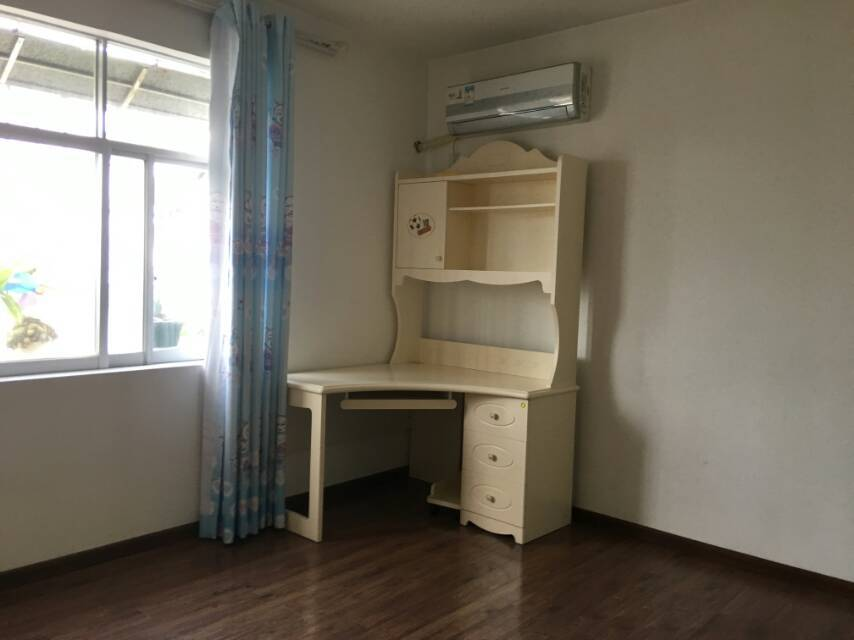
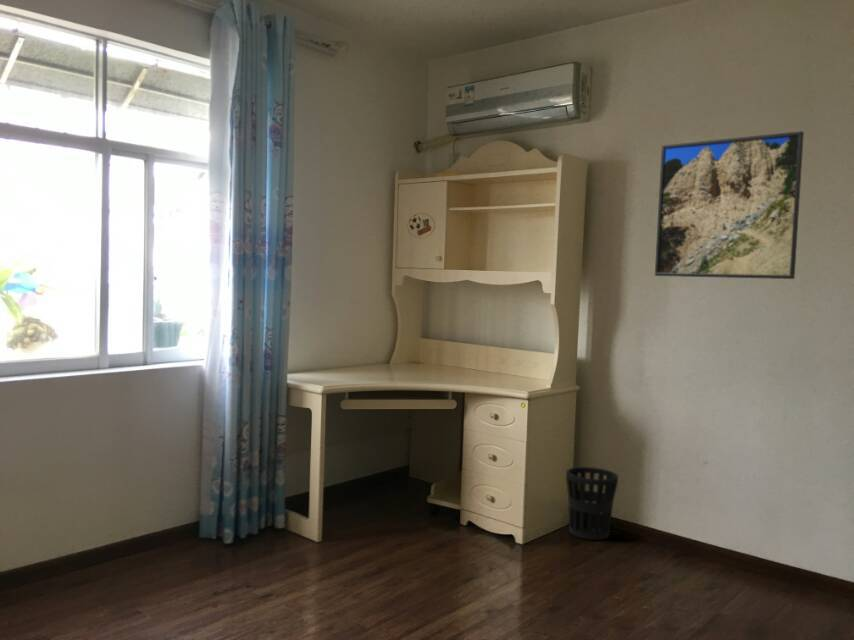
+ wastebasket (590, 503)
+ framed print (724, 208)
